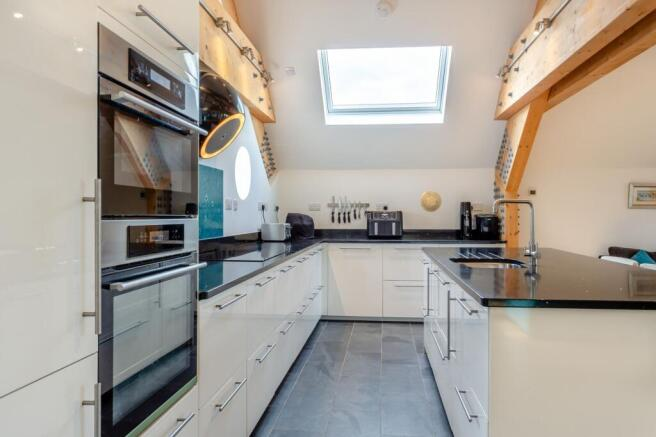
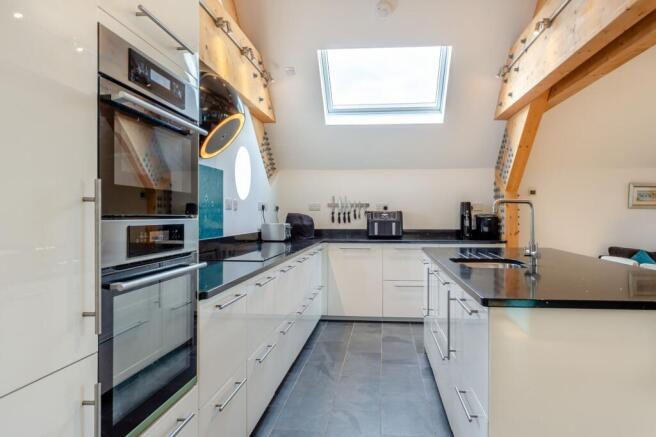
- decorative plate (431, 201)
